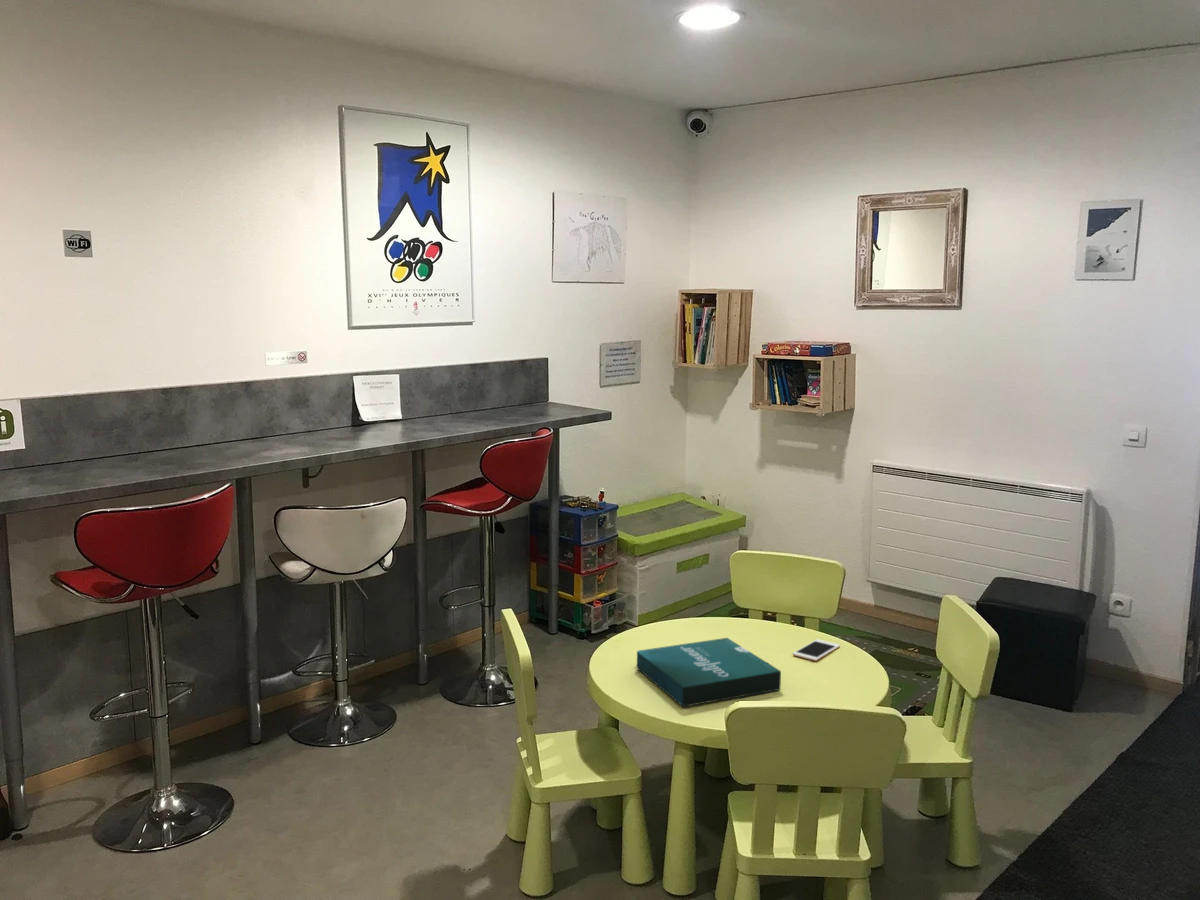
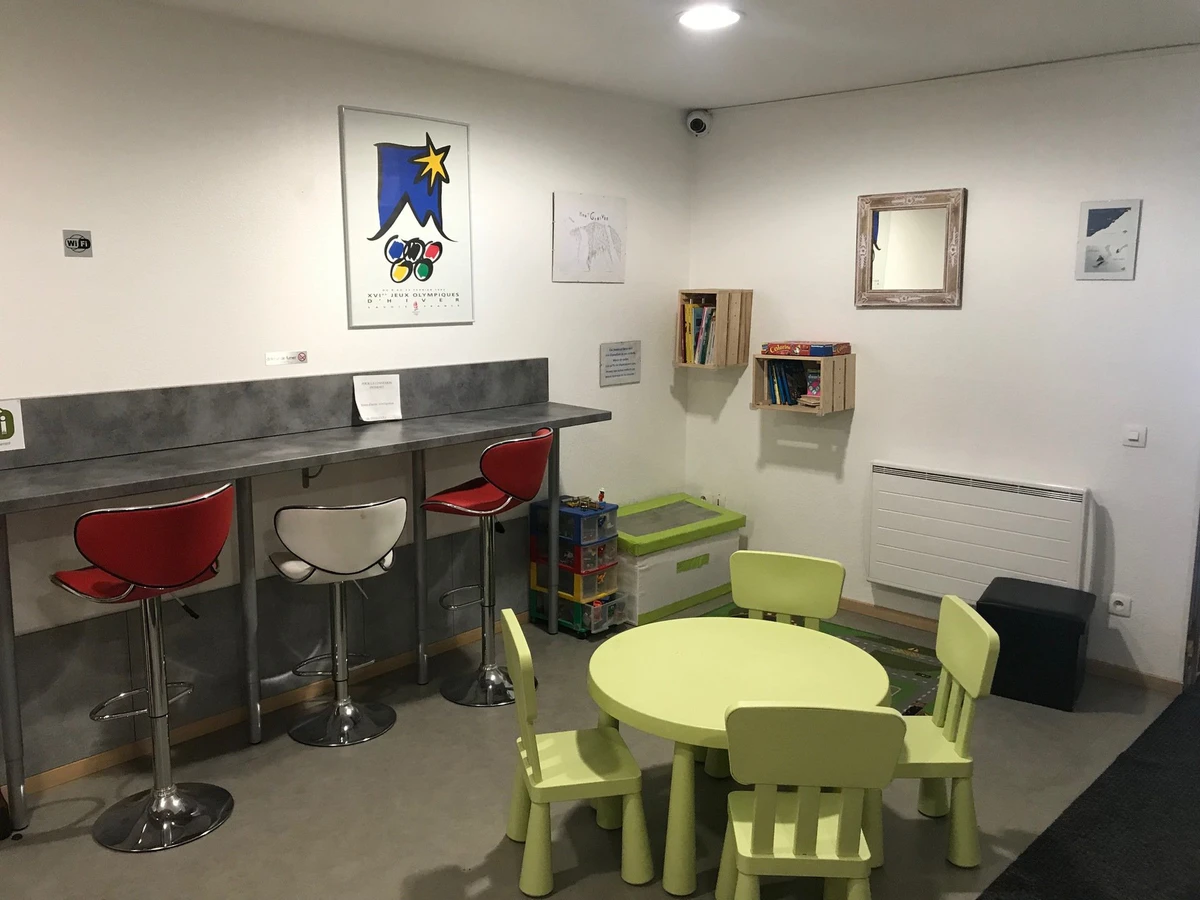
- cell phone (816, 649)
- pizza box (706, 669)
